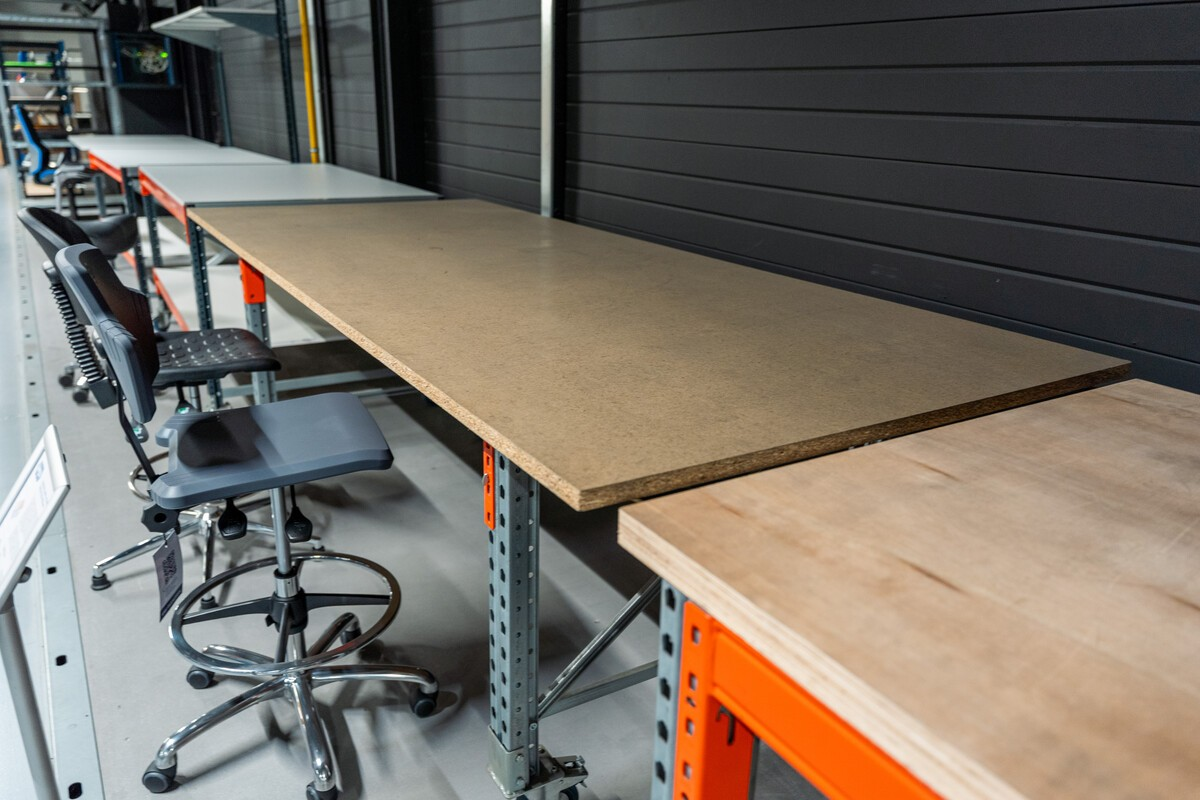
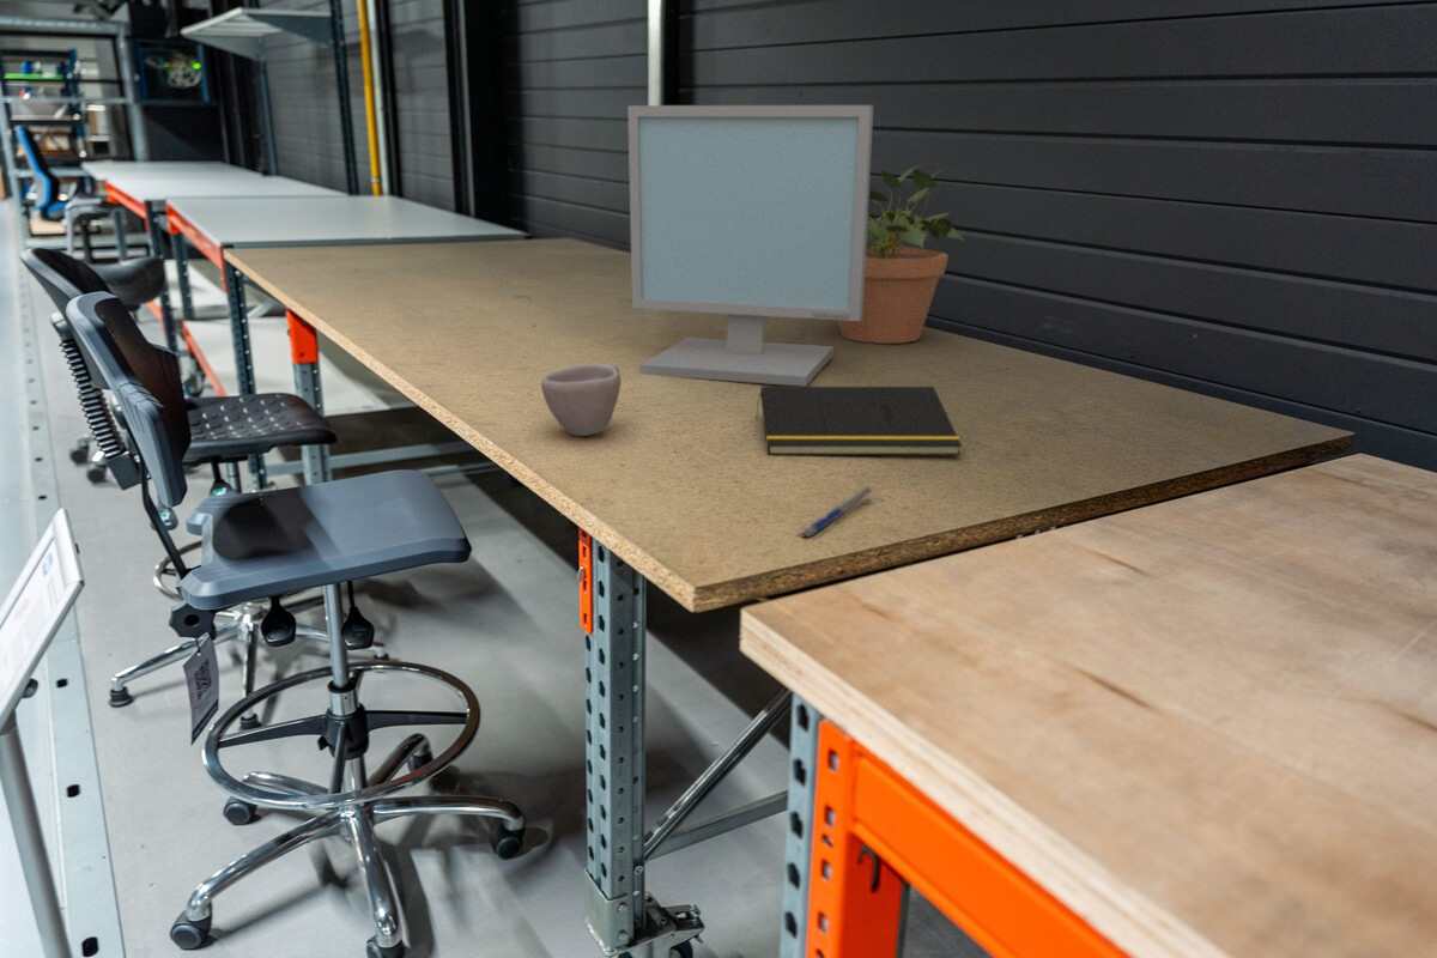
+ potted plant (886, 251)
+ pen (838, 510)
+ cup (588, 399)
+ notepad (855, 418)
+ computer monitor (744, 240)
